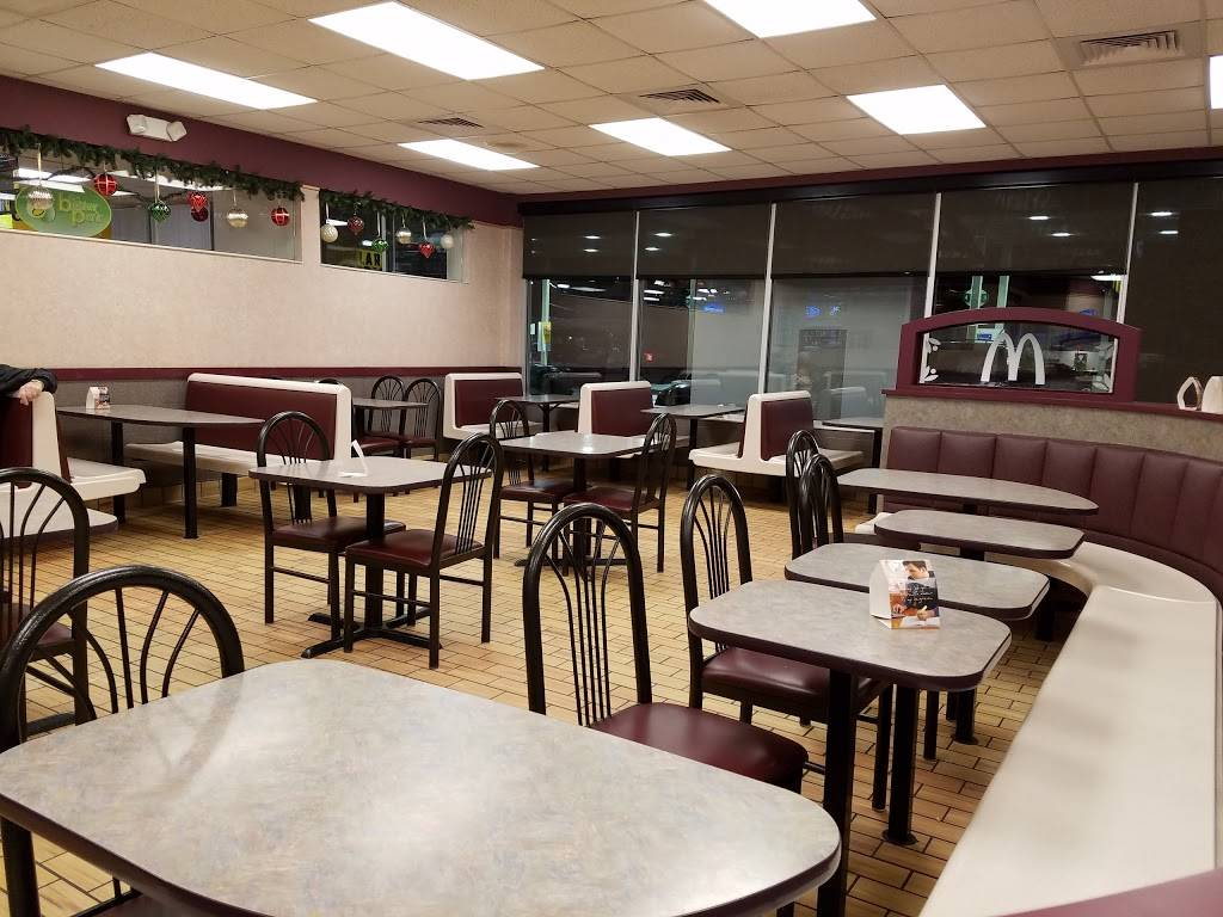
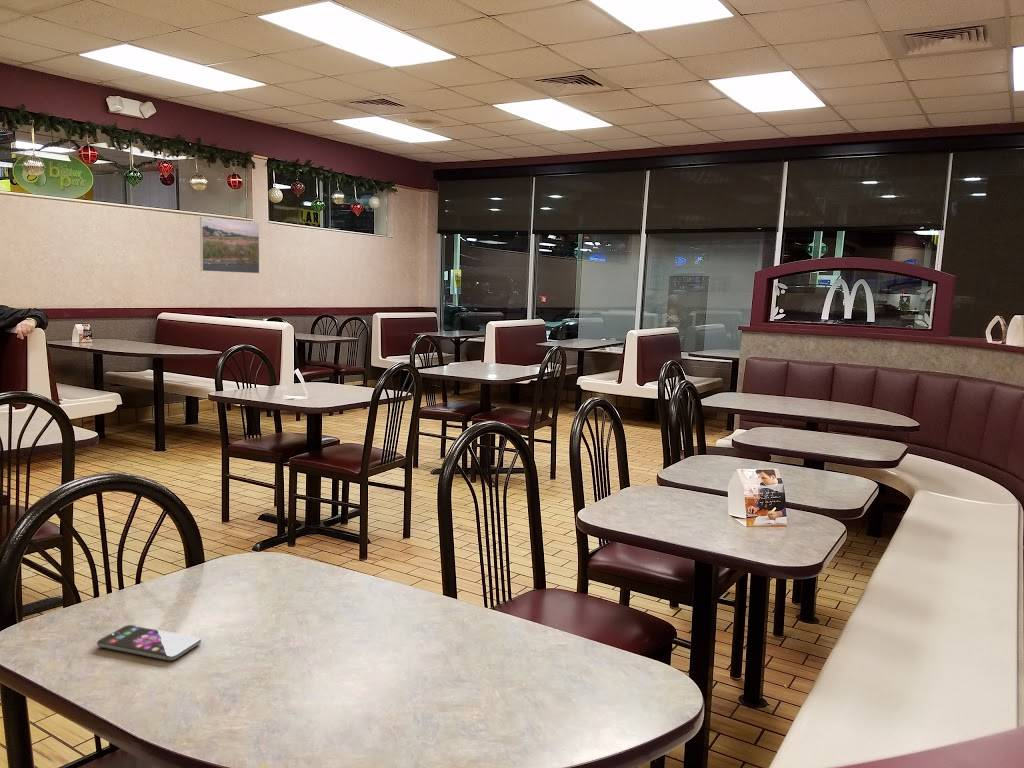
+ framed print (230, 246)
+ smartphone (149, 642)
